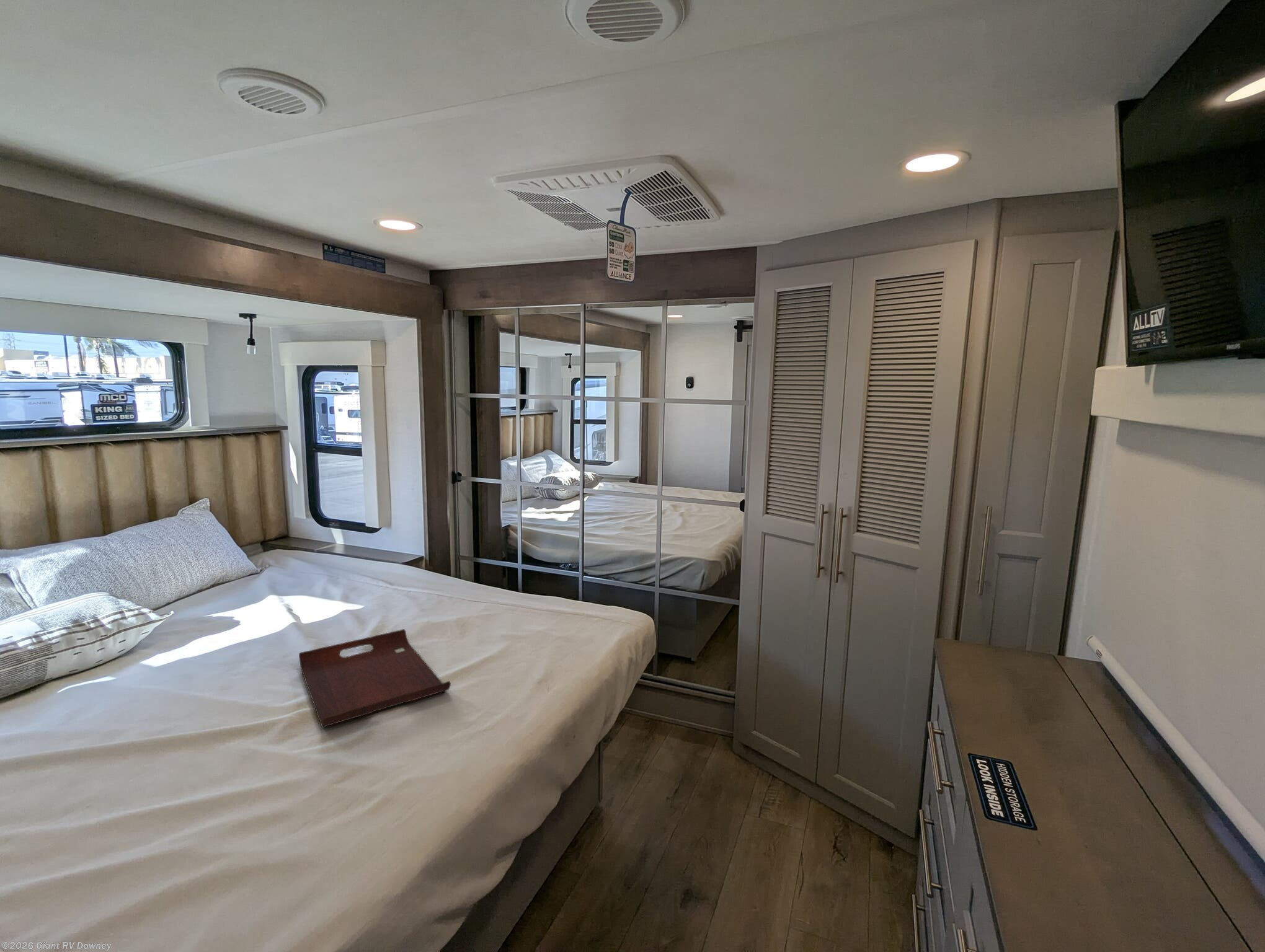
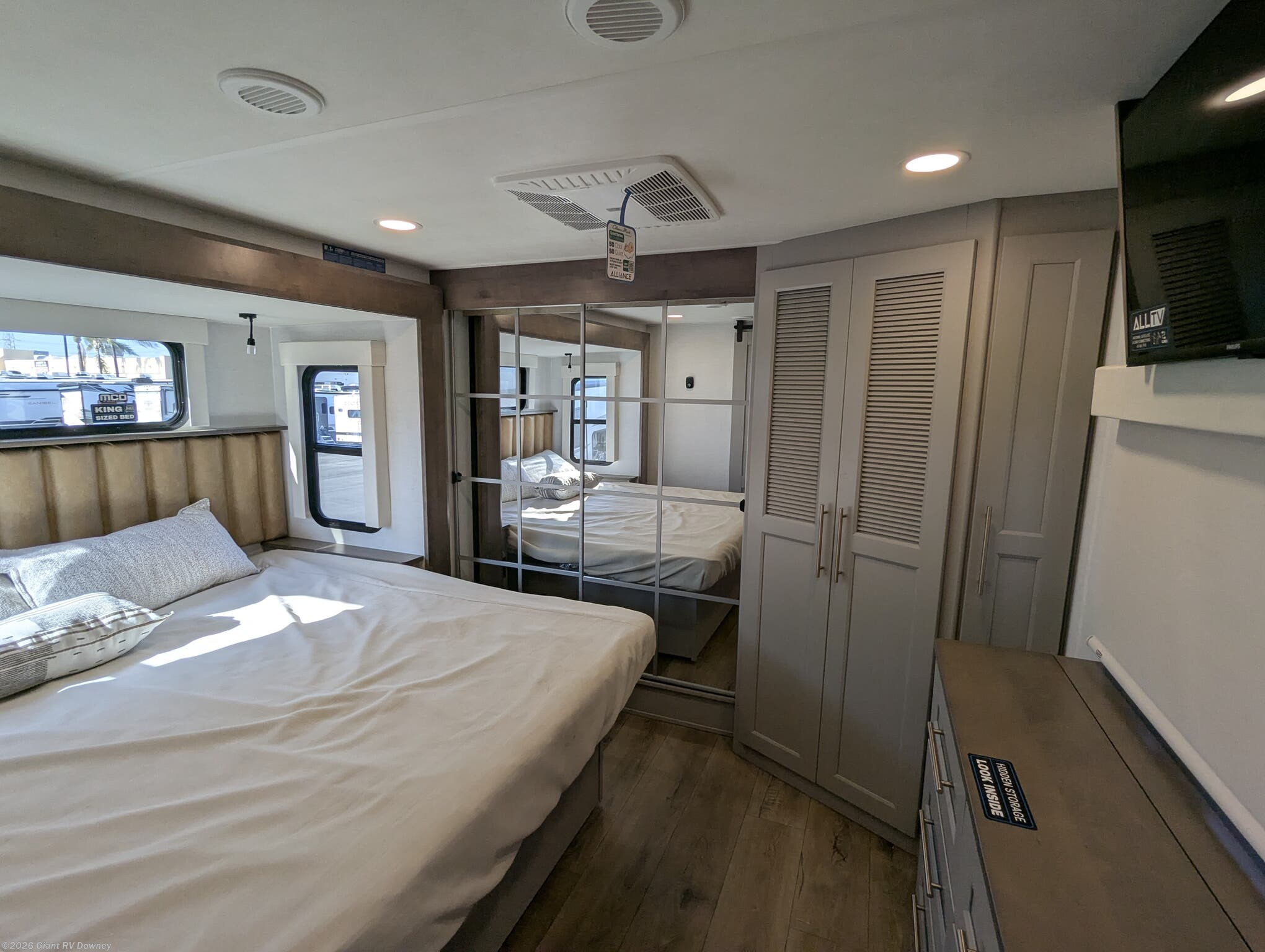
- serving tray (371, 672)
